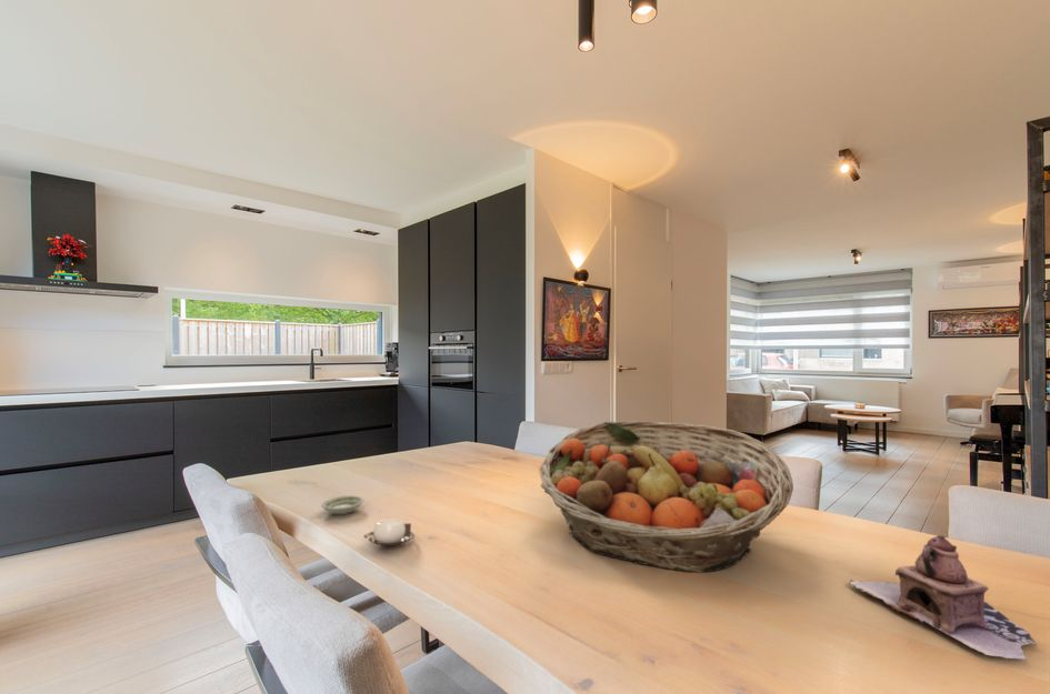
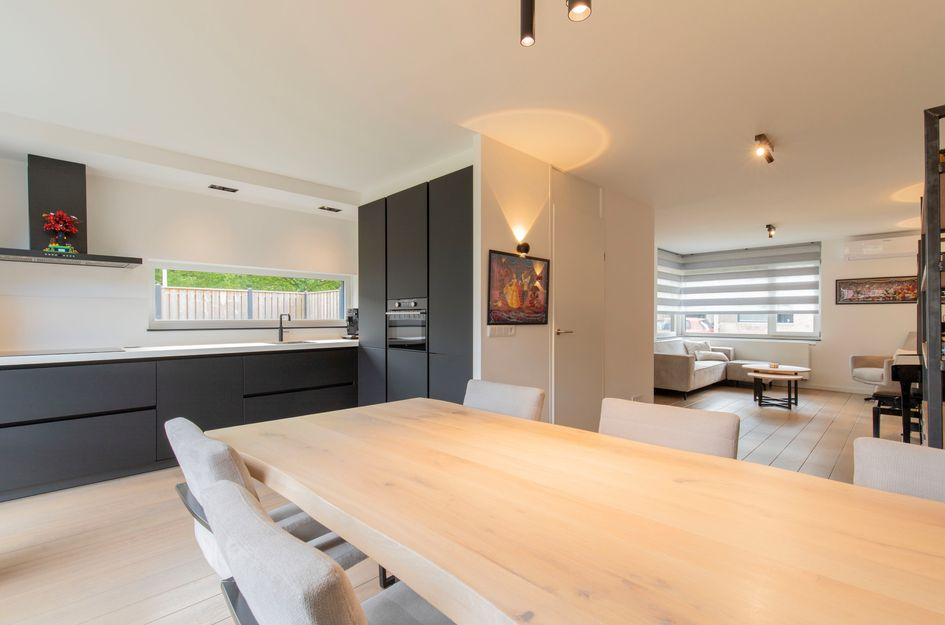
- teapot (946, 577)
- fruit basket (654, 484)
- saucer (342, 505)
- cup (389, 532)
